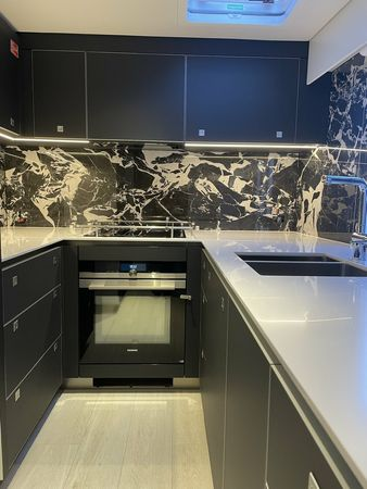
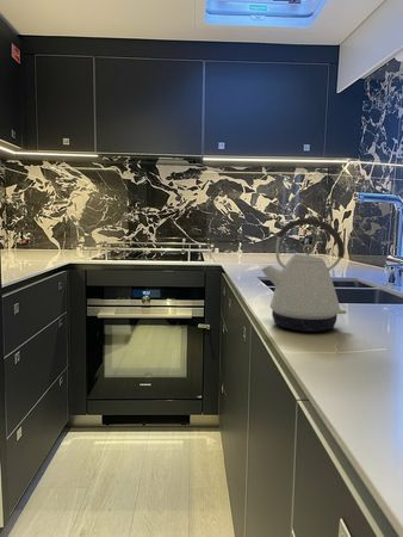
+ kettle (303, 272)
